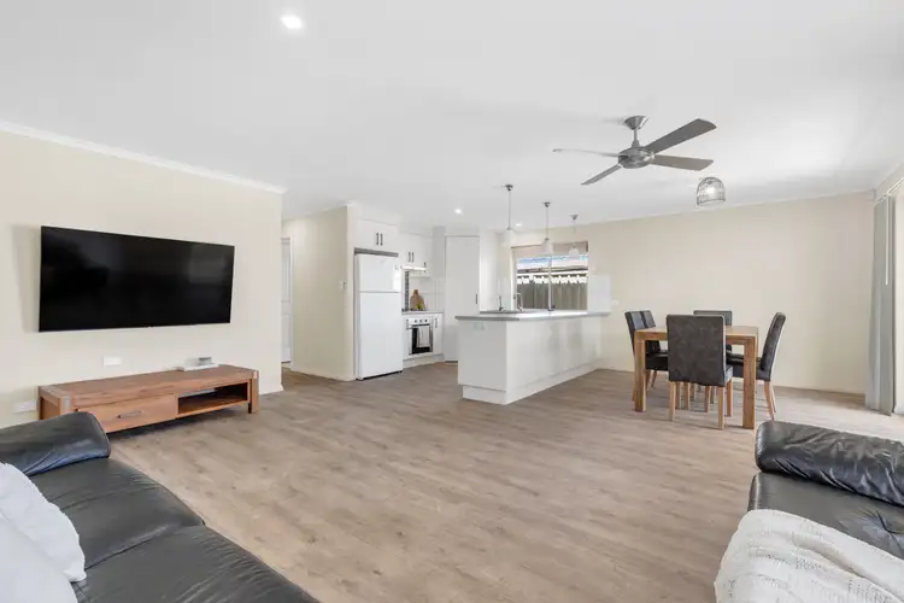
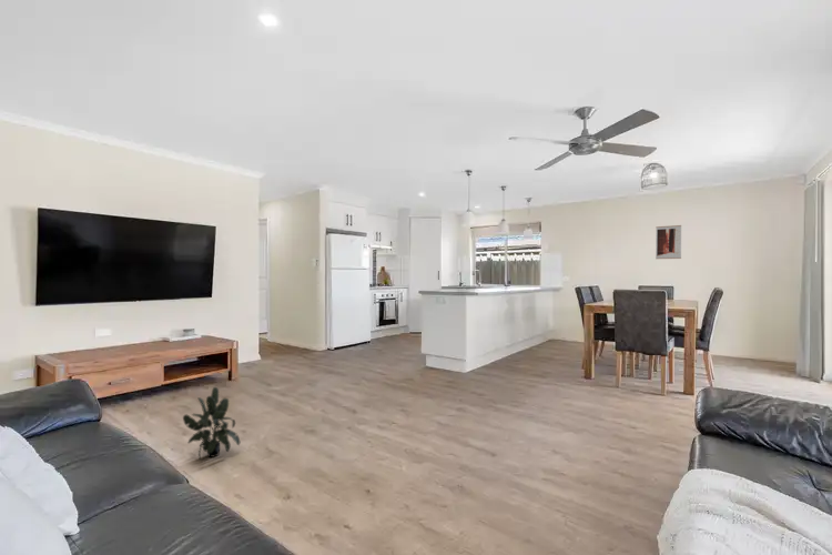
+ potted plant (216, 422)
+ wall art (668, 242)
